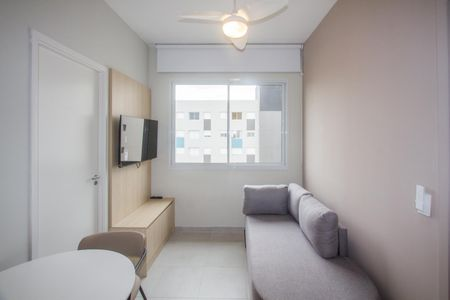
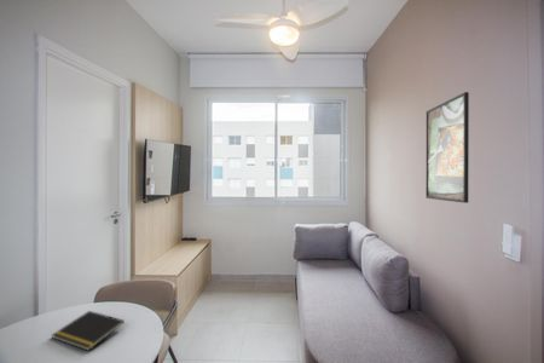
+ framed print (444, 151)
+ notepad (88, 328)
